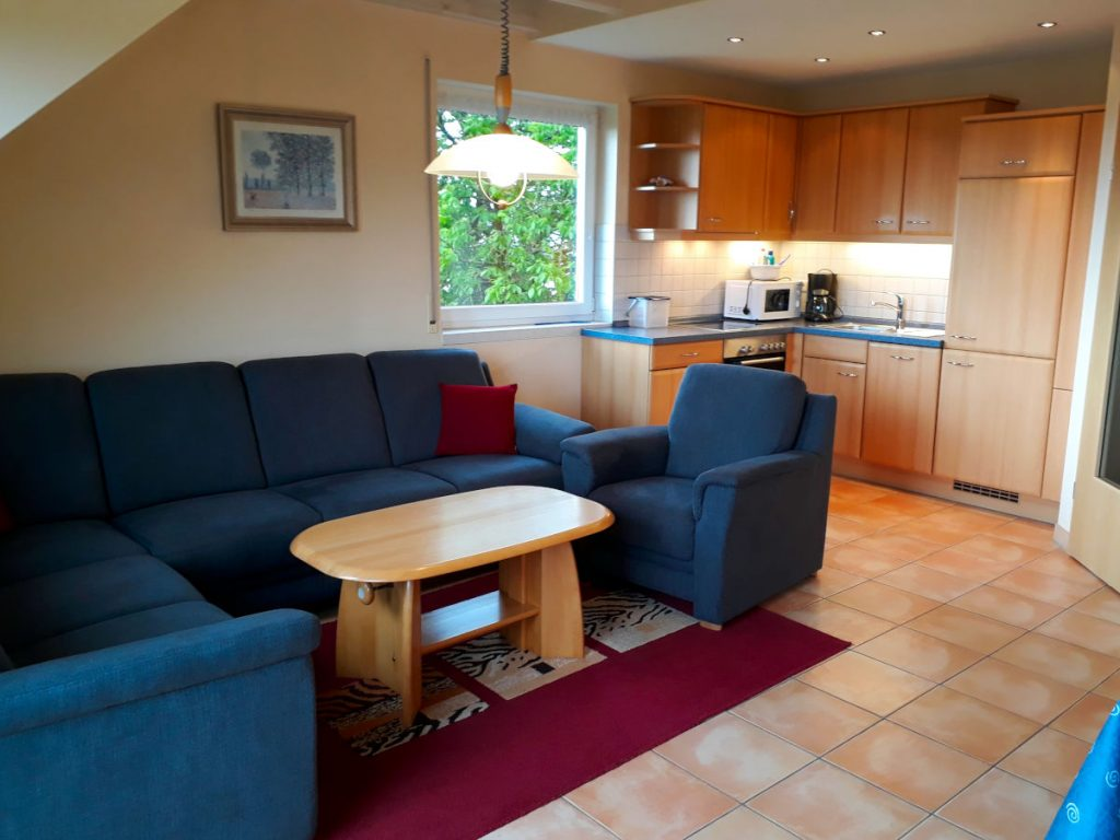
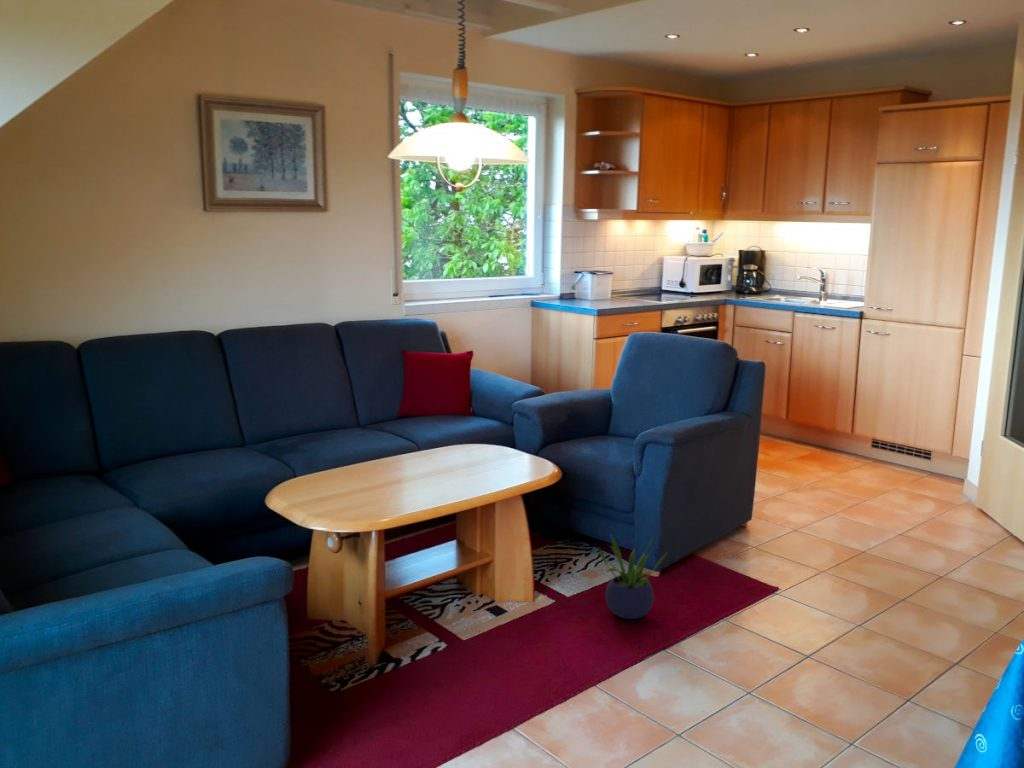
+ potted plant (633, 579)
